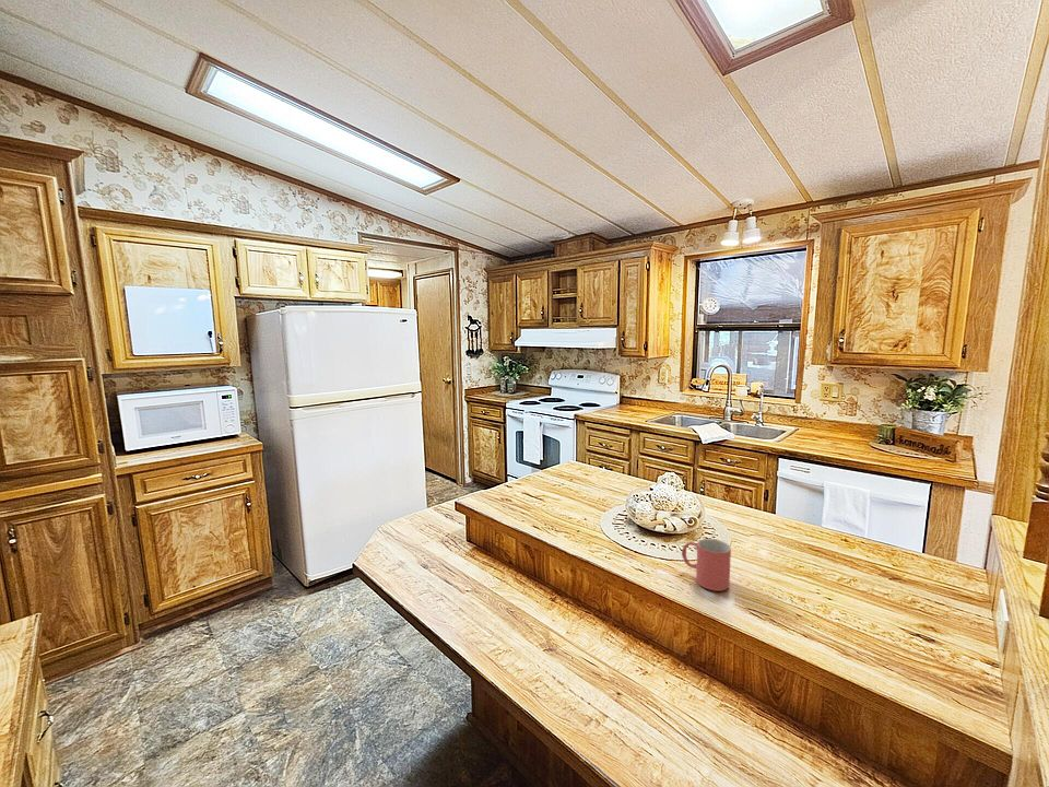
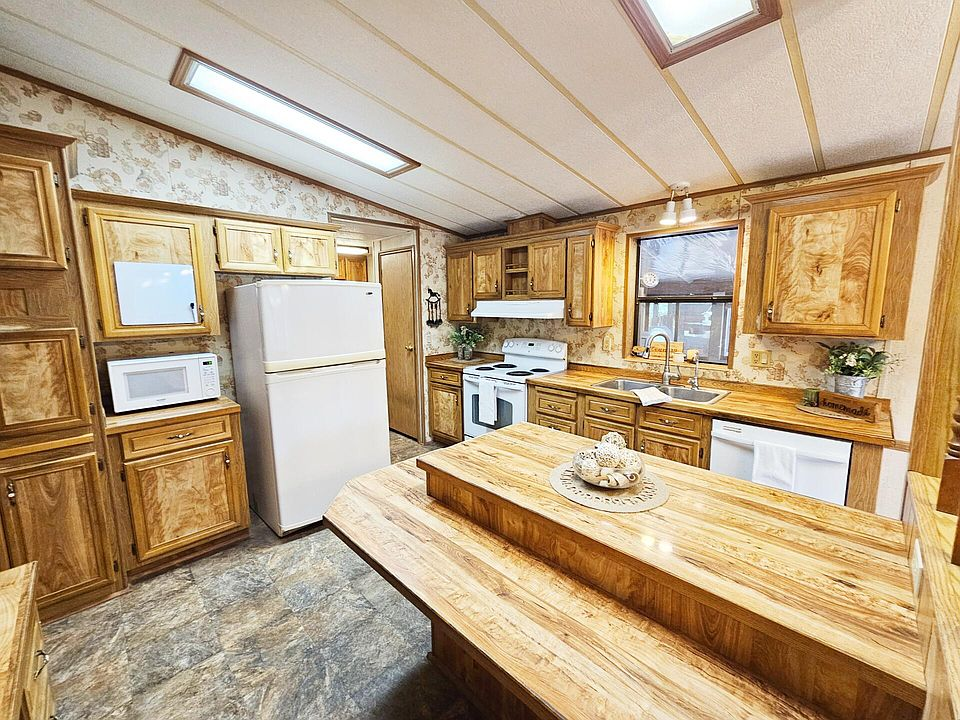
- mug (705, 561)
